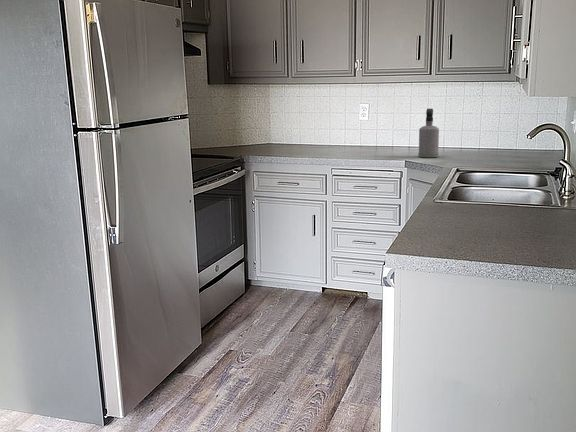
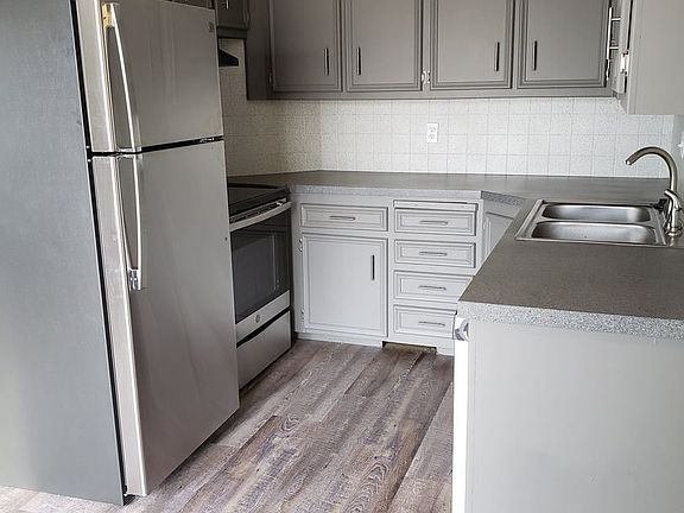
- spray bottle (429, 132)
